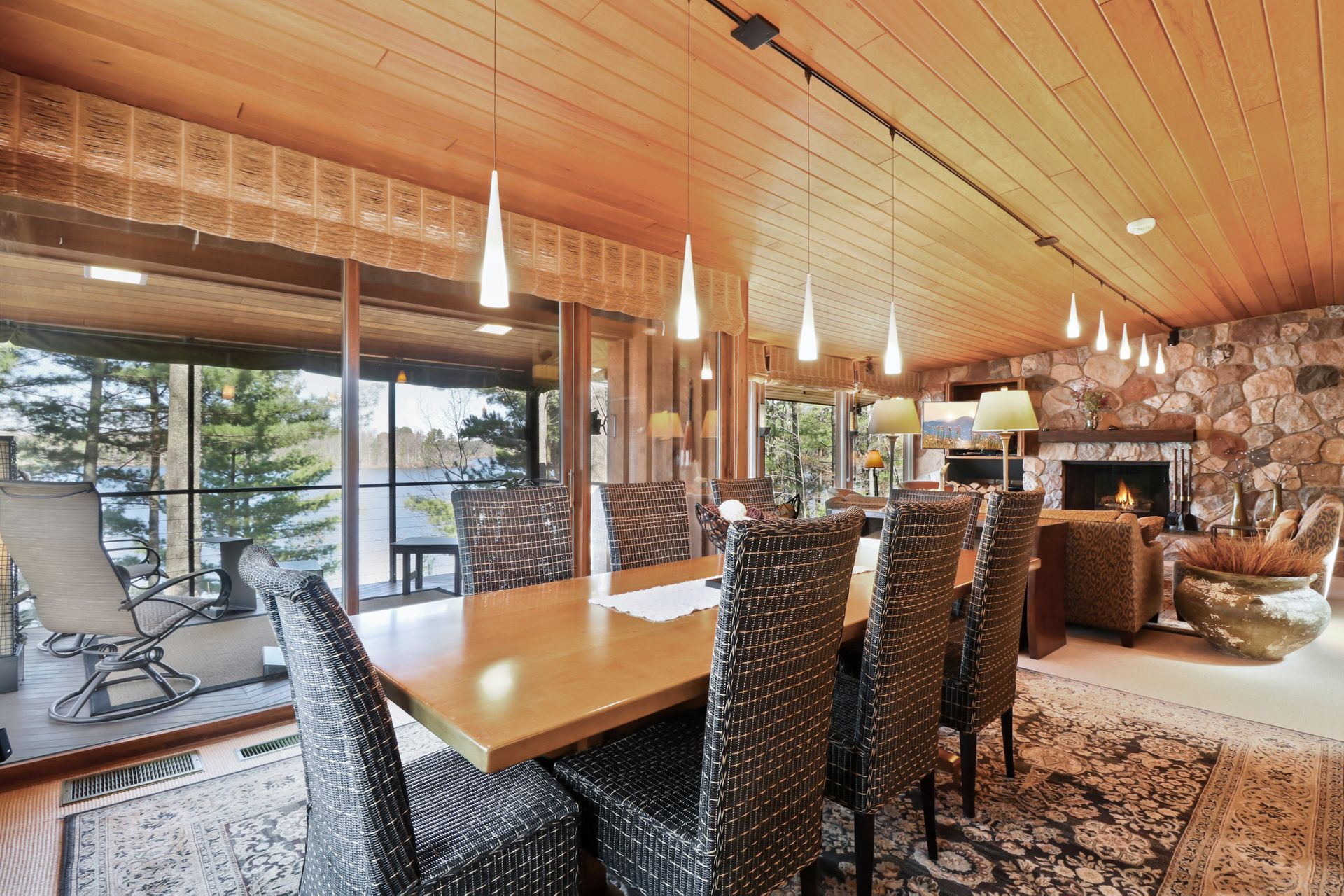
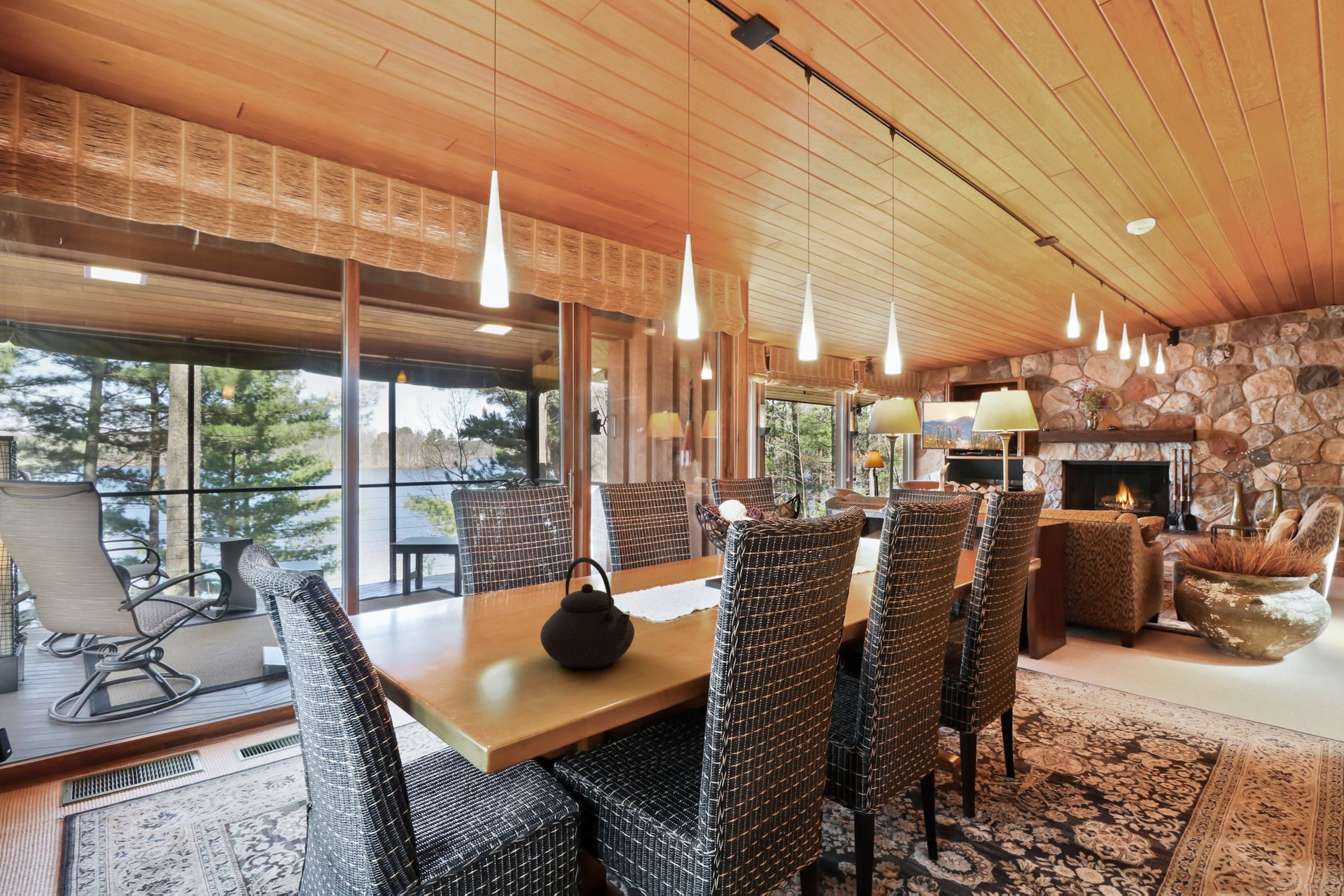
+ teapot (593, 610)
